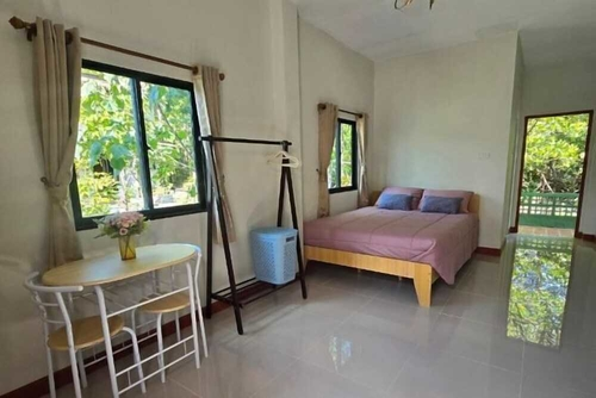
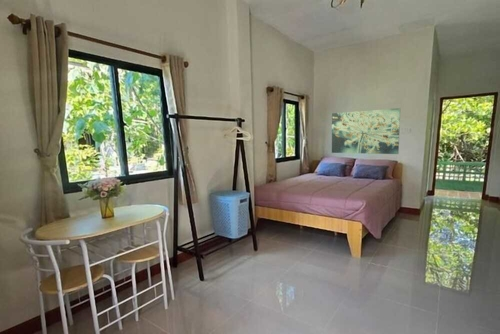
+ wall art (363, 132)
